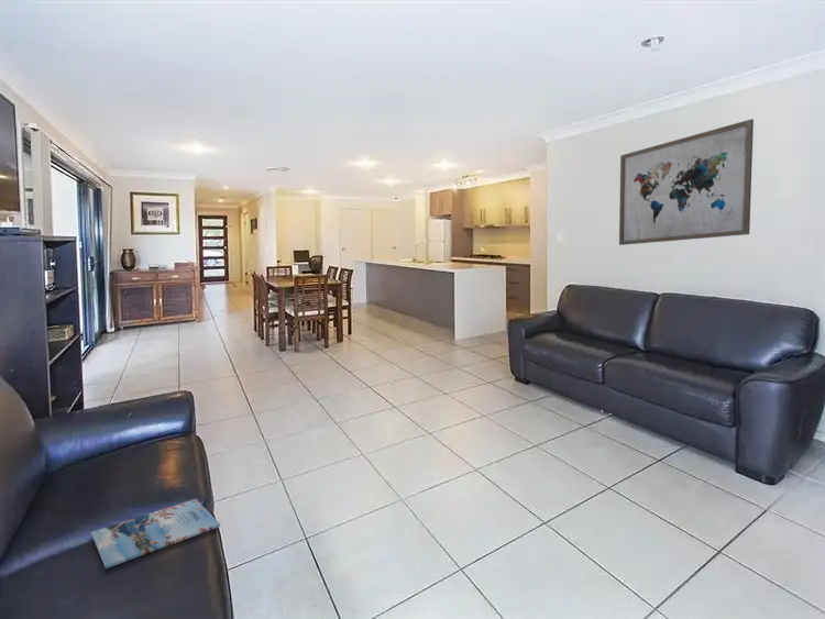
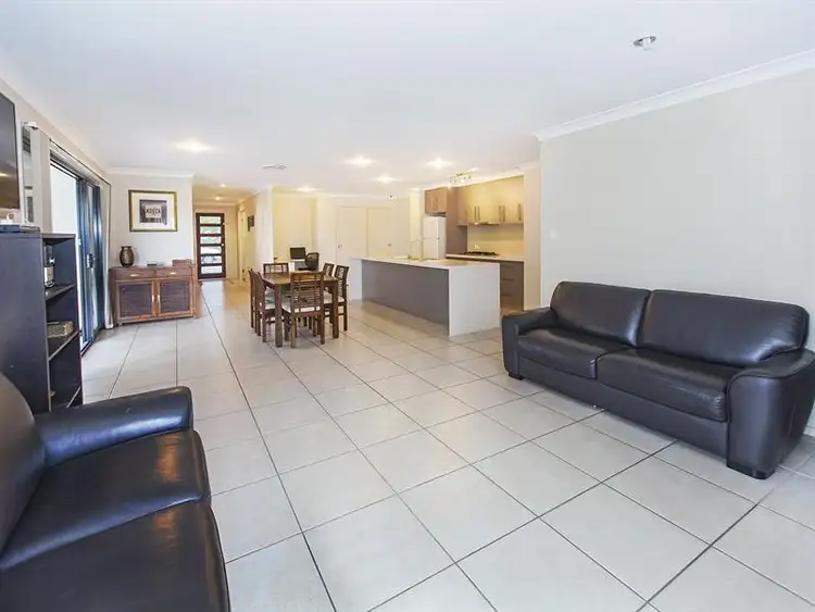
- magazine (156, 529)
- wall art (676, 190)
